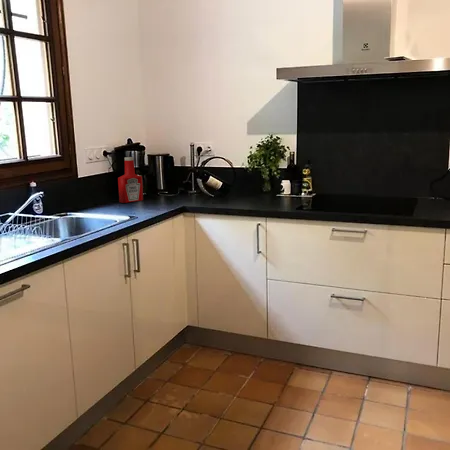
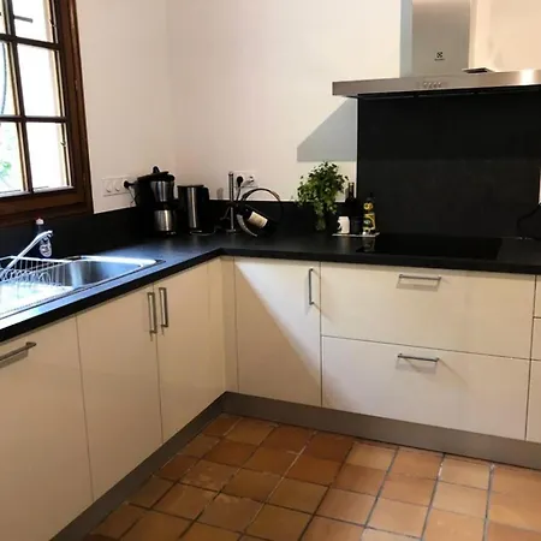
- soap bottle (130, 179)
